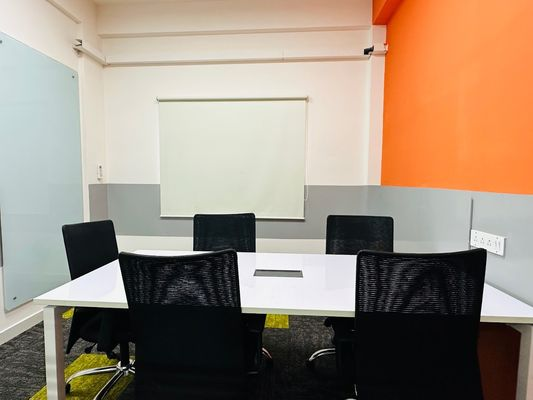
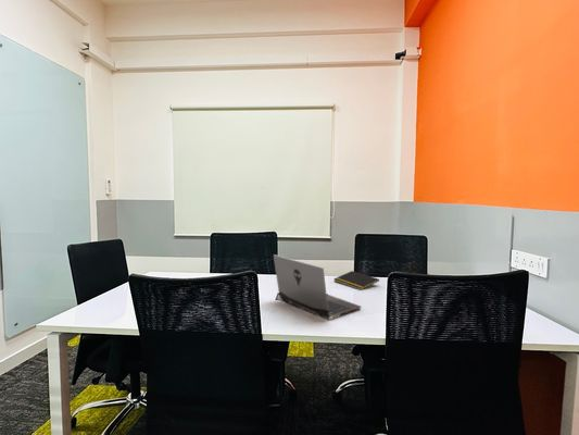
+ laptop computer (316, 281)
+ notepad (355, 279)
